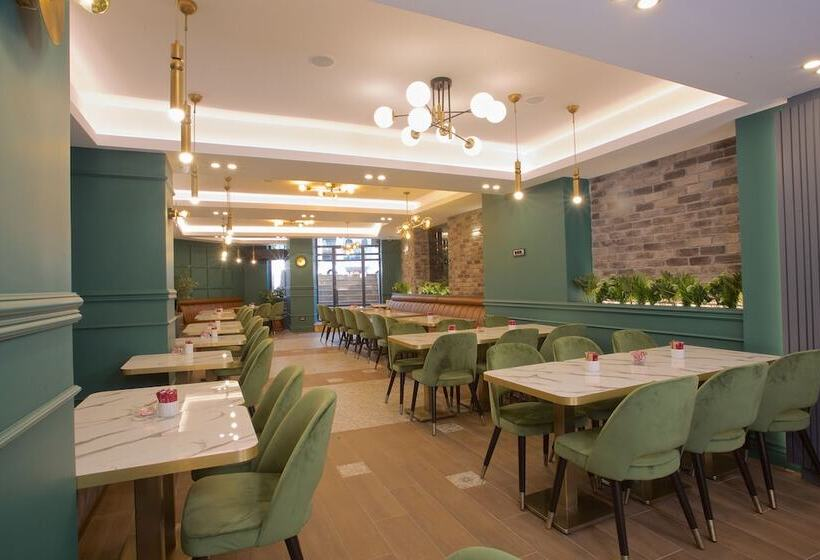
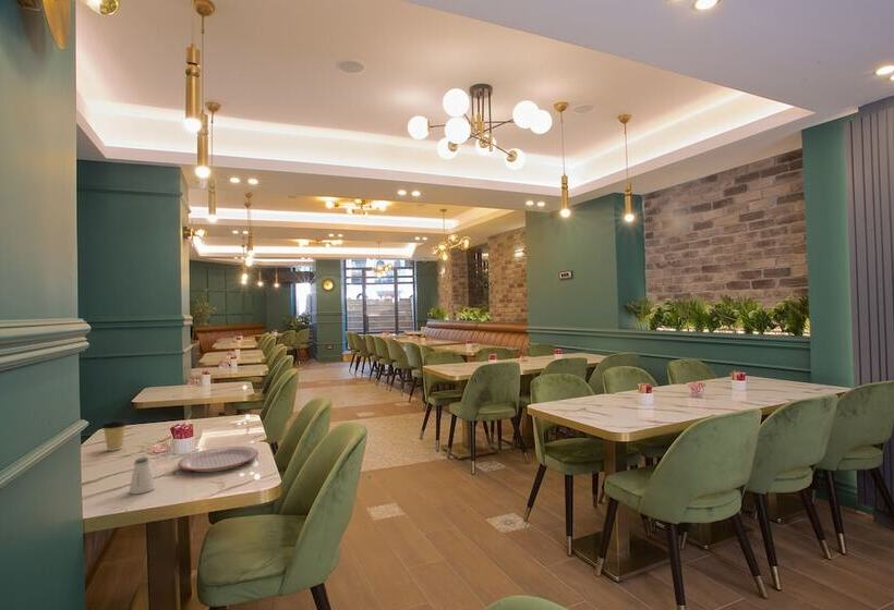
+ plate (219, 460)
+ saltshaker (142, 474)
+ coffee cup (114, 435)
